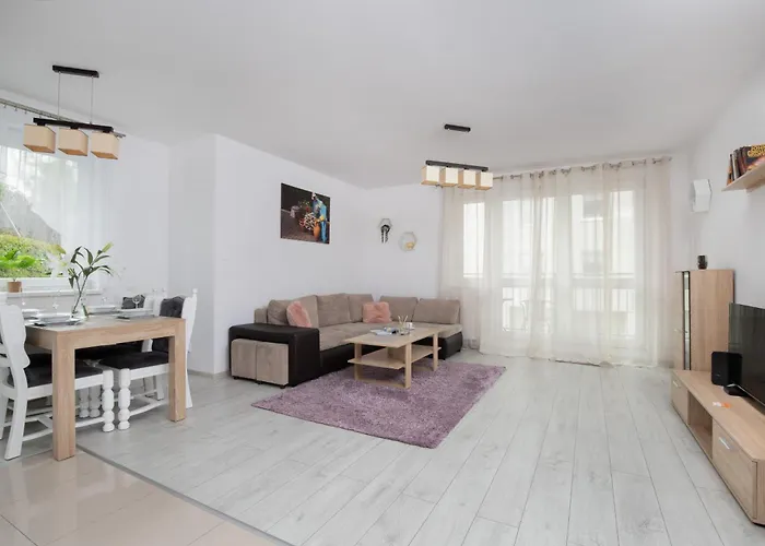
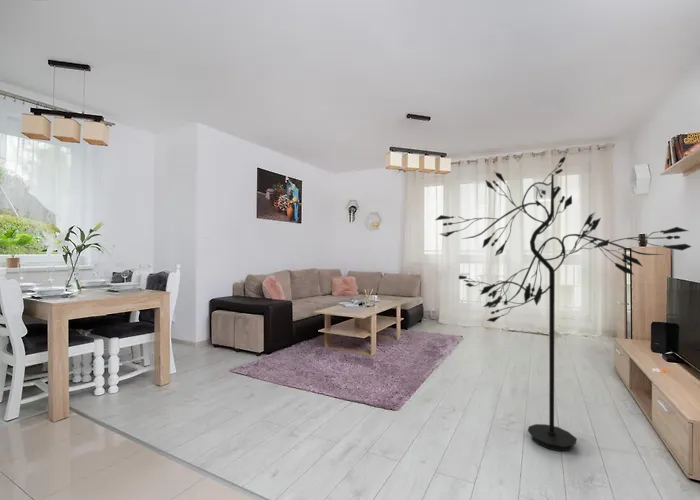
+ floor lamp (544, 292)
